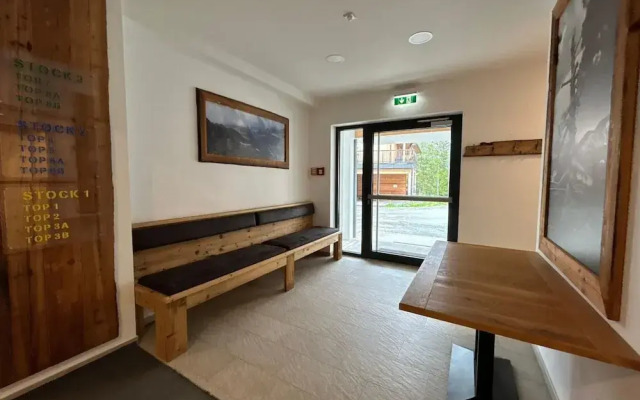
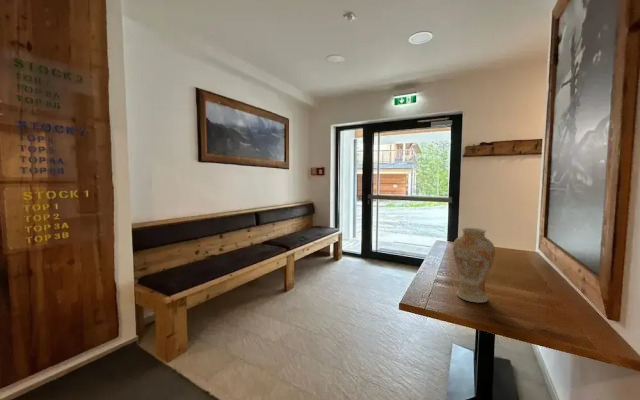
+ vase (472, 263)
